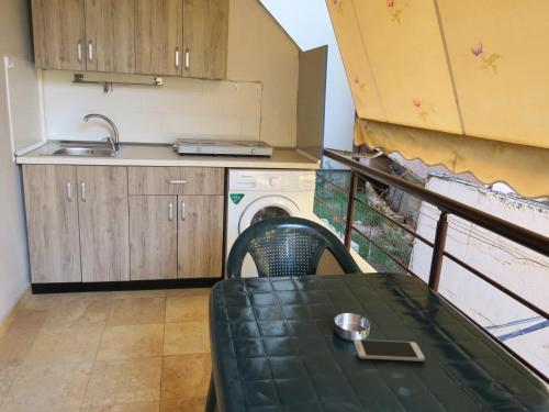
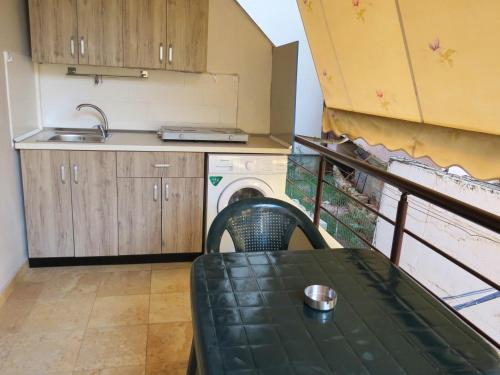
- smartphone (388, 349)
